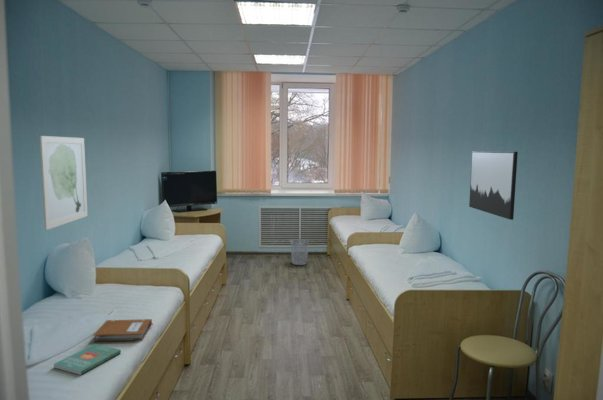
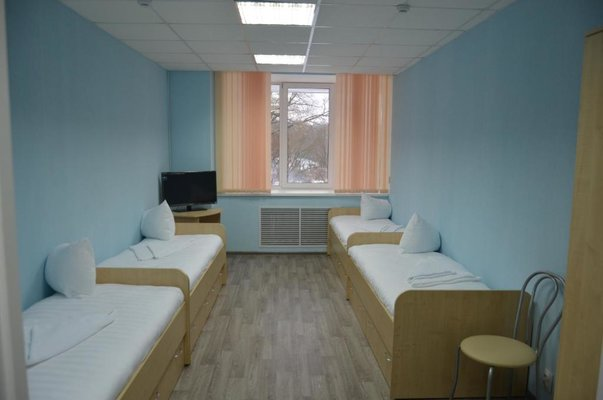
- wastebasket (299, 252)
- wall art (65, 180)
- wall art (490, 182)
- book (88, 358)
- notebook (125, 329)
